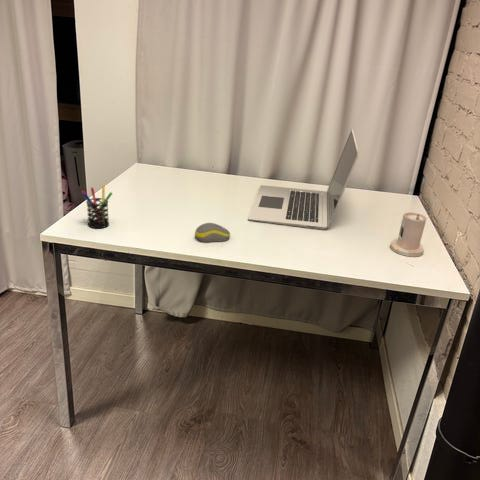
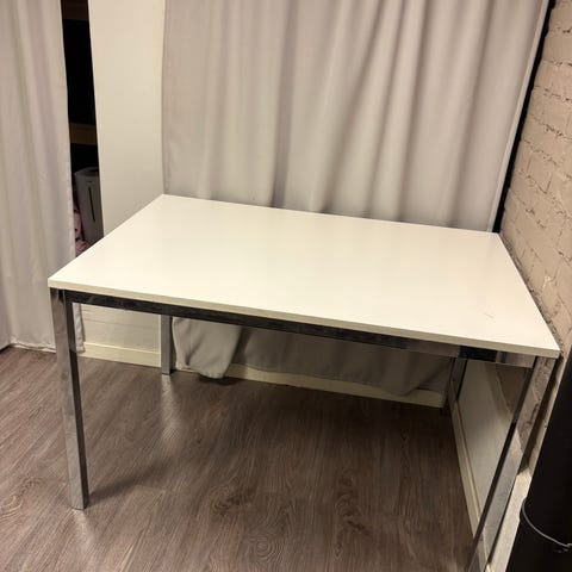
- candle (411, 230)
- computer mouse (212, 231)
- pen holder (99, 205)
- laptop (303, 189)
